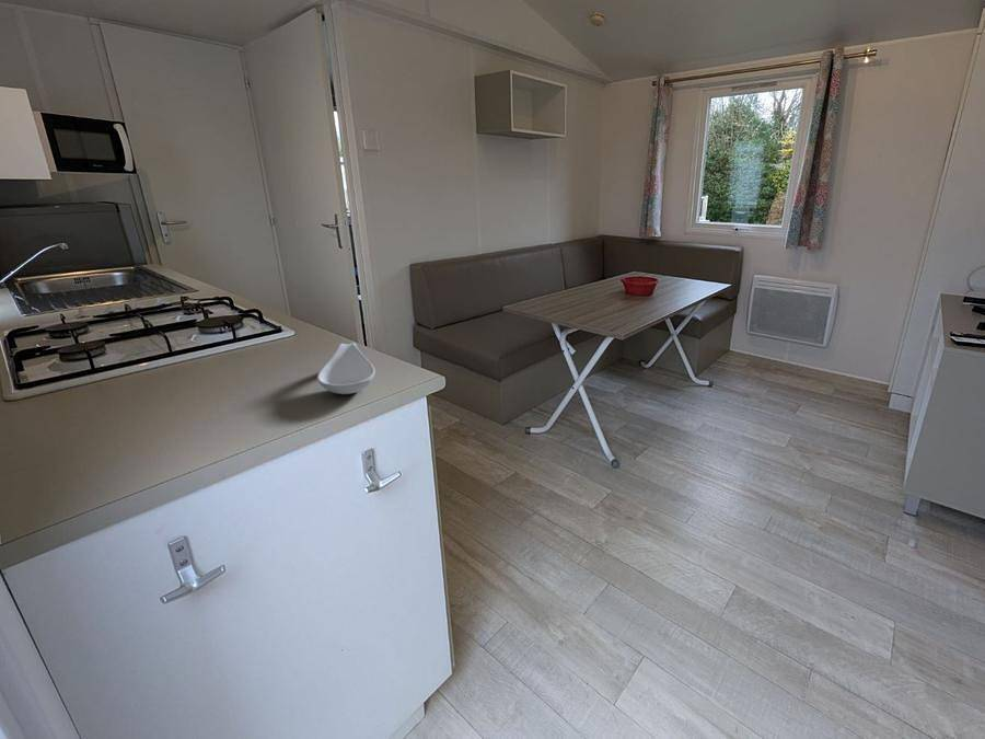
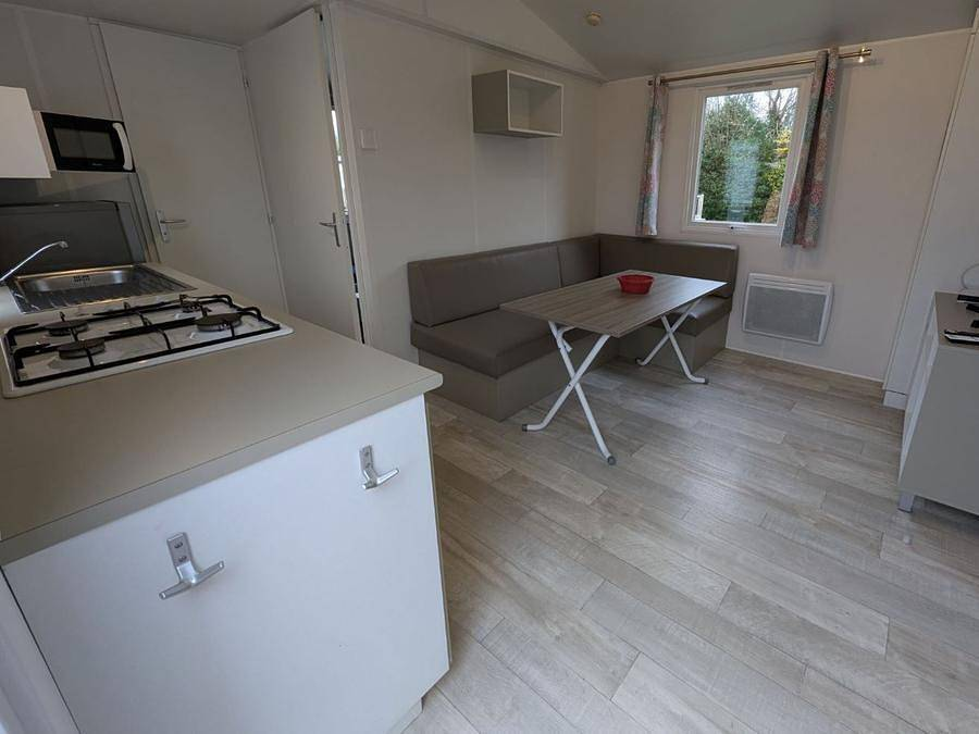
- spoon rest (347, 366)
